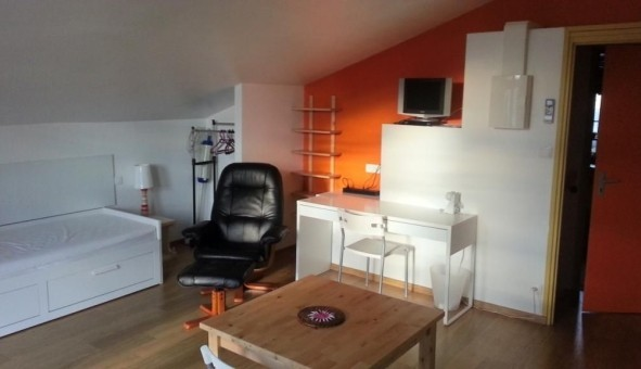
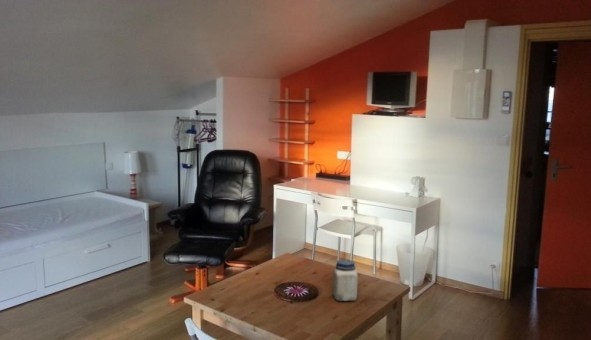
+ jar (345, 279)
